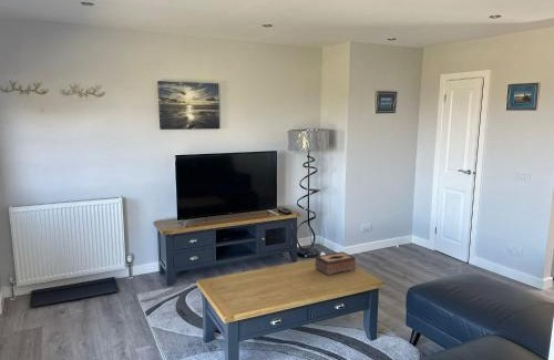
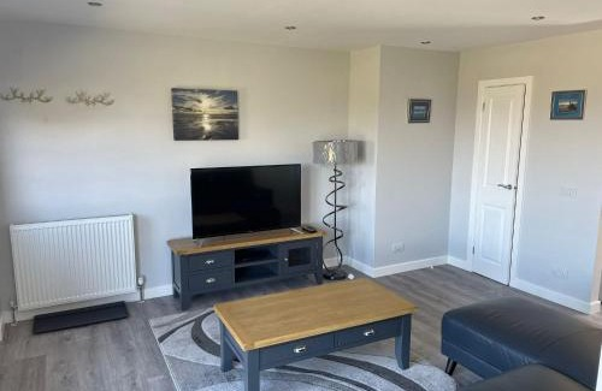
- tissue box (335, 263)
